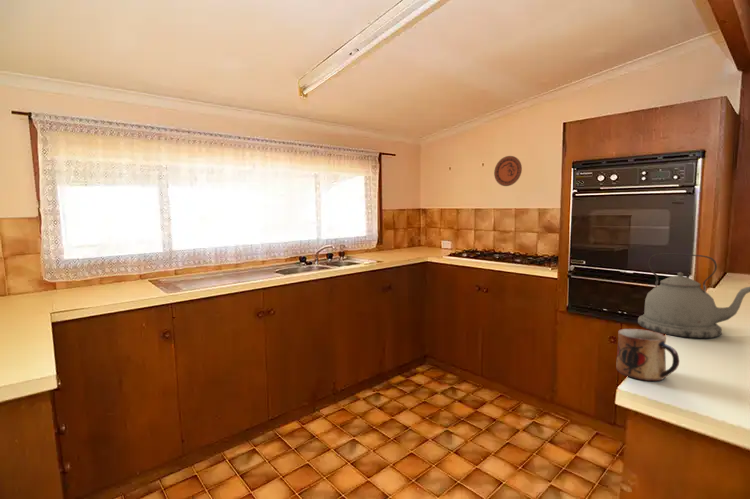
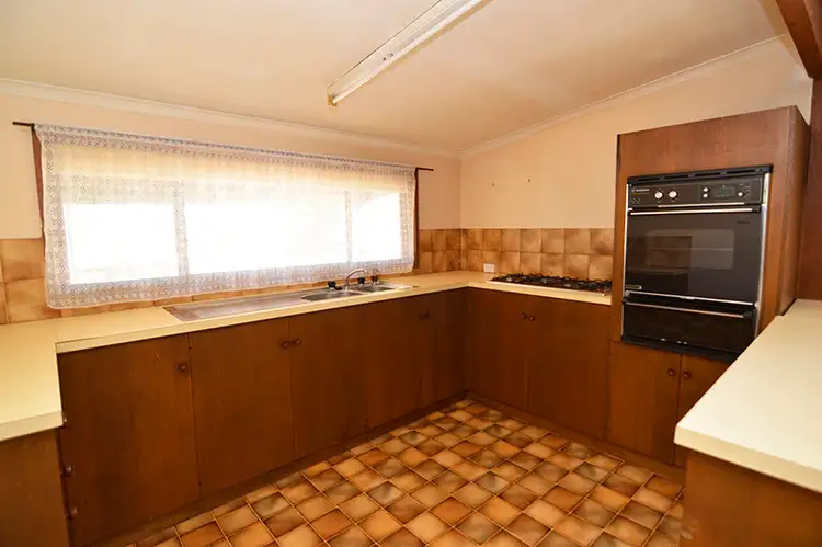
- kettle (685, 291)
- decorative plate (507, 171)
- mug (644, 354)
